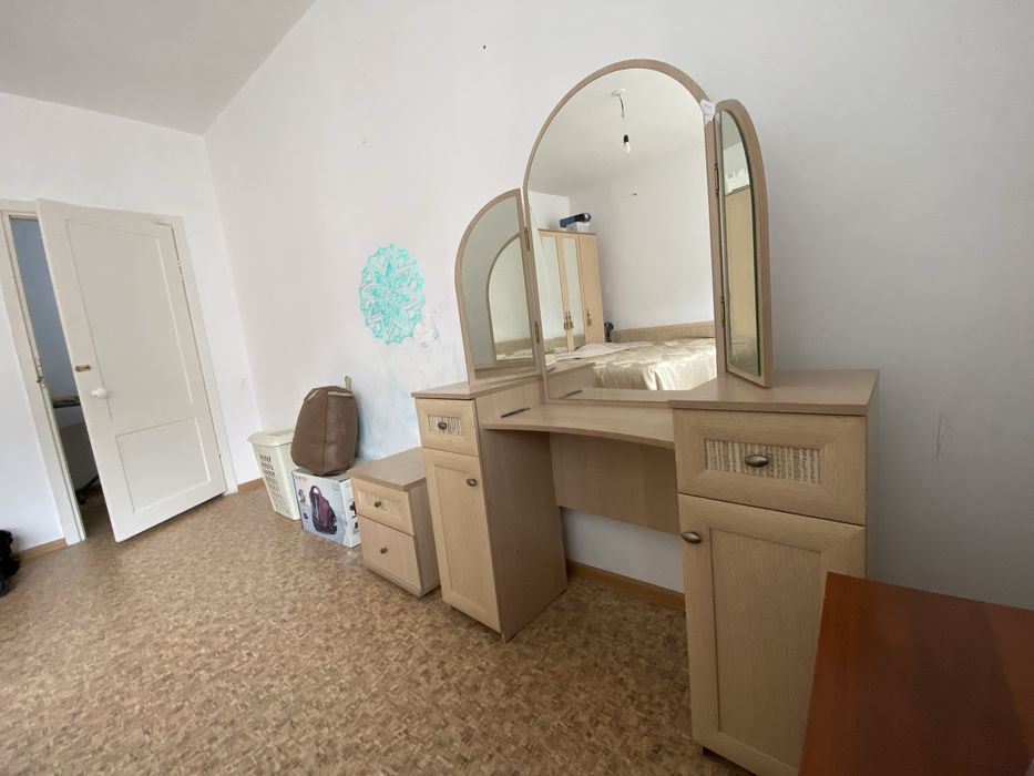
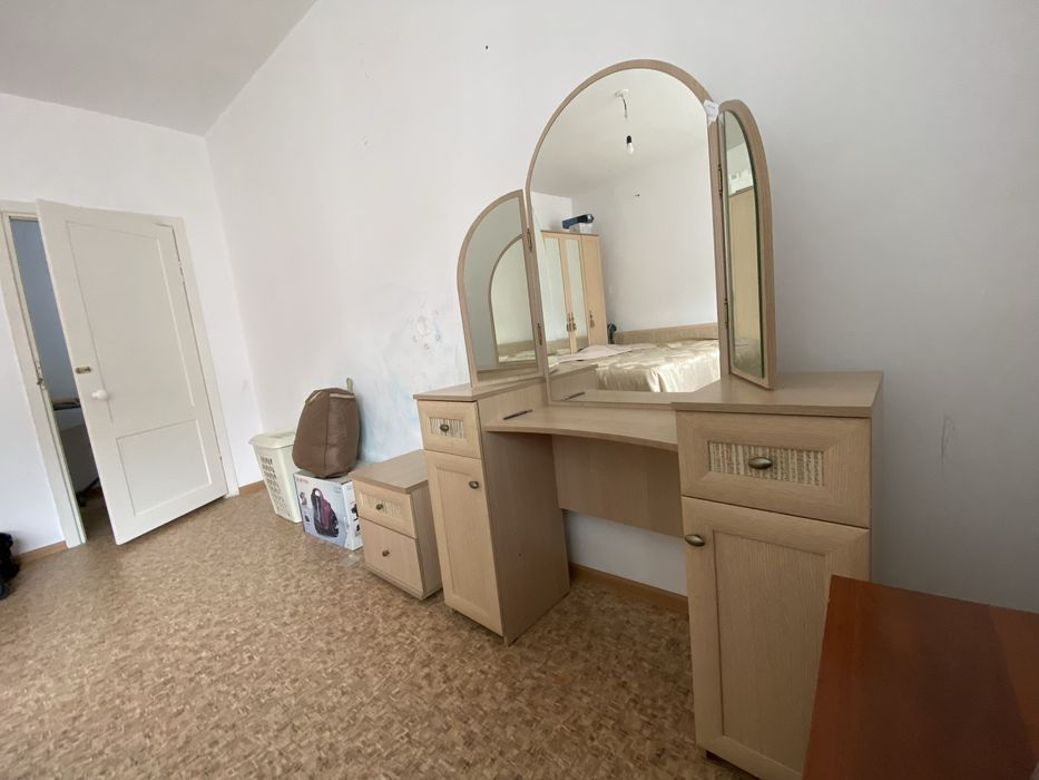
- wall decoration (389, 295)
